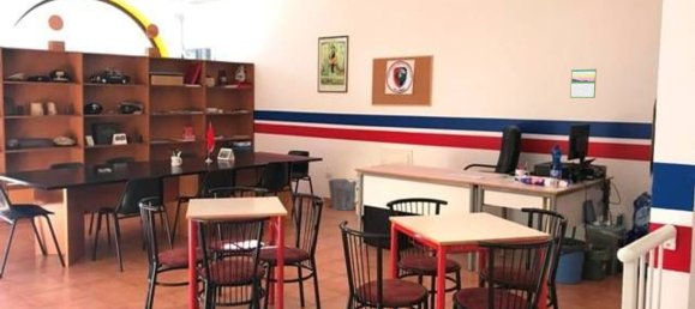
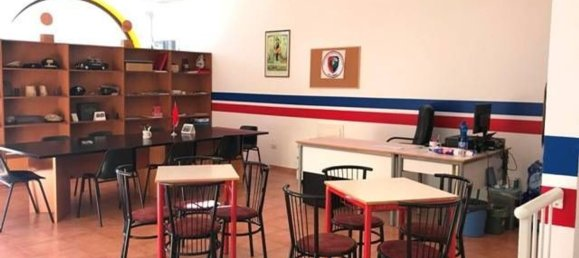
- waste bin (342, 194)
- calendar (582, 83)
